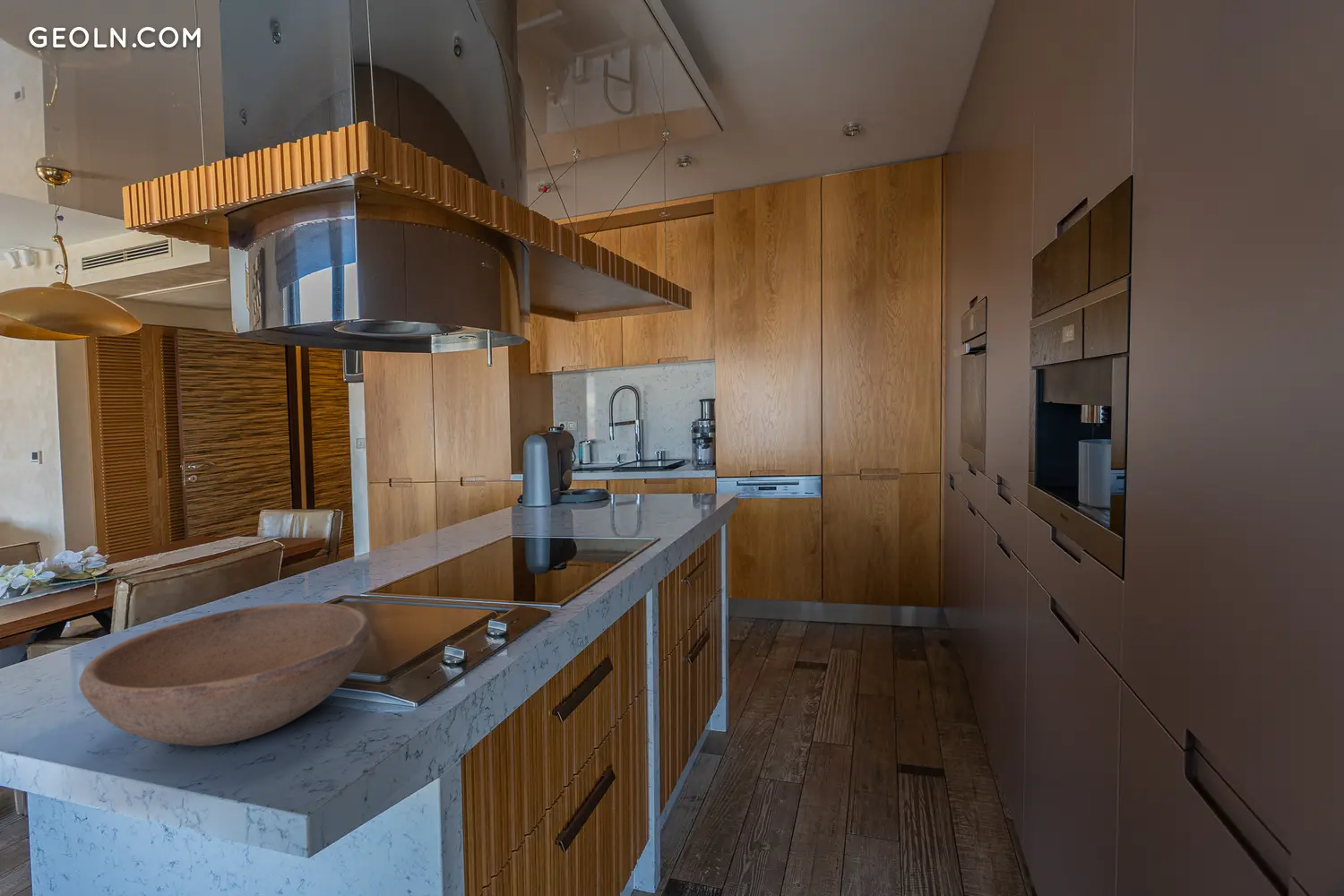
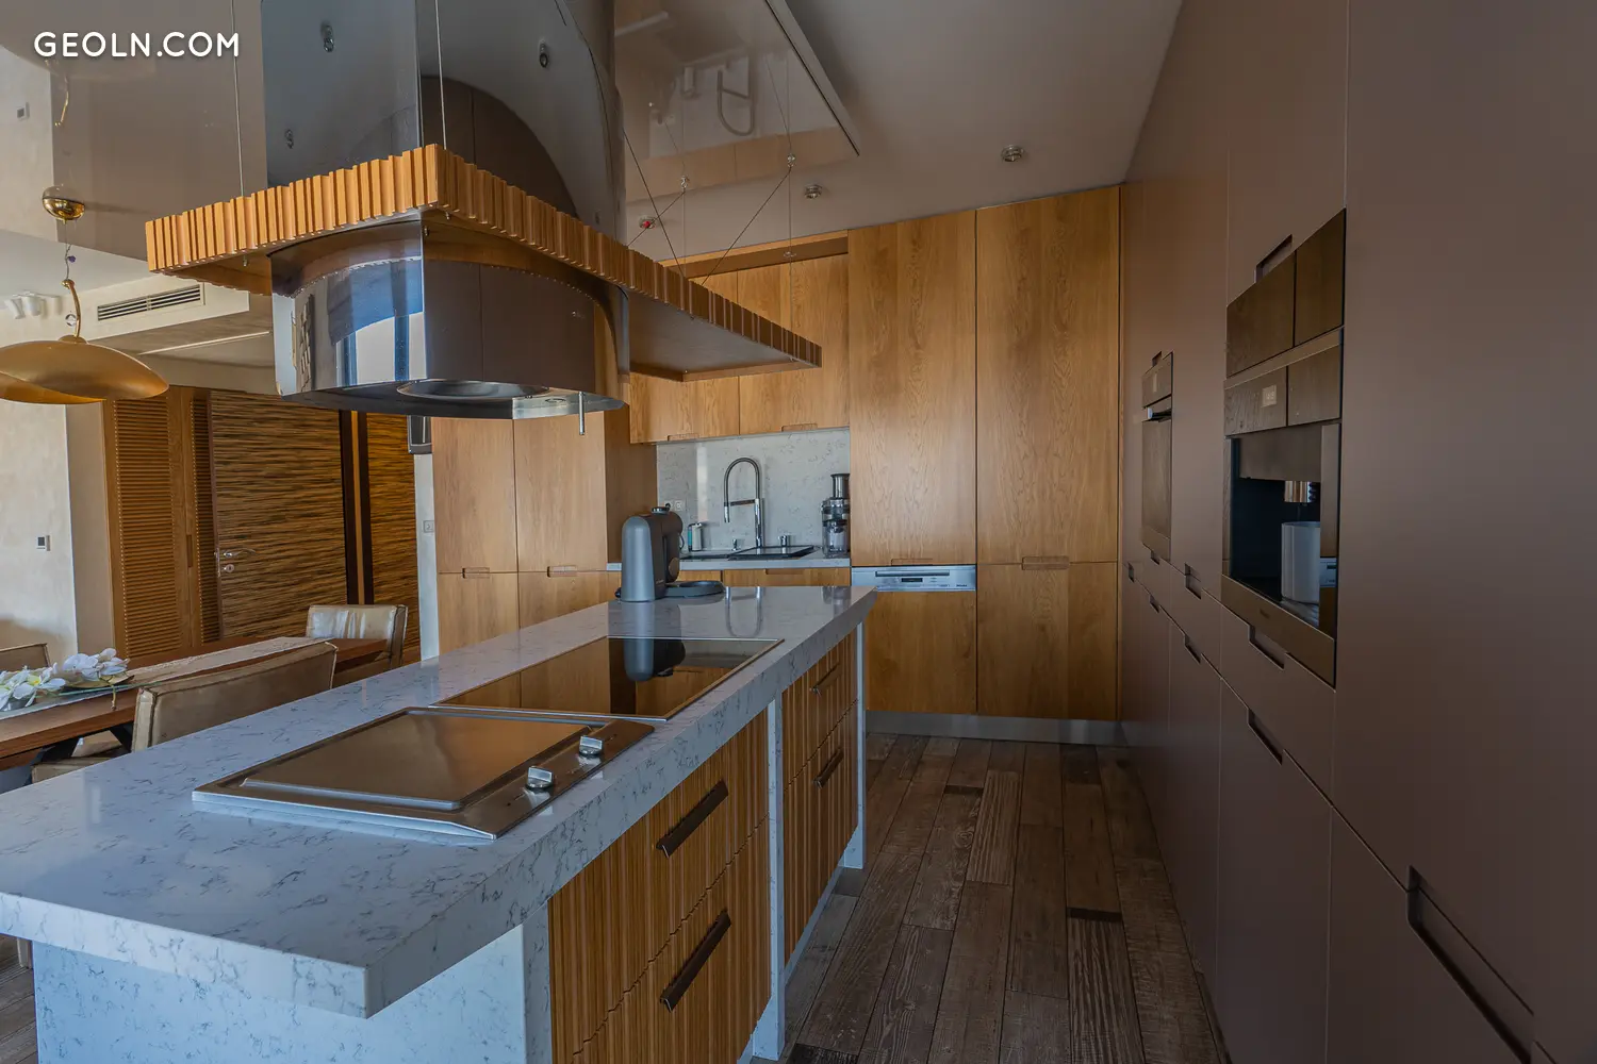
- bowl (242, 676)
